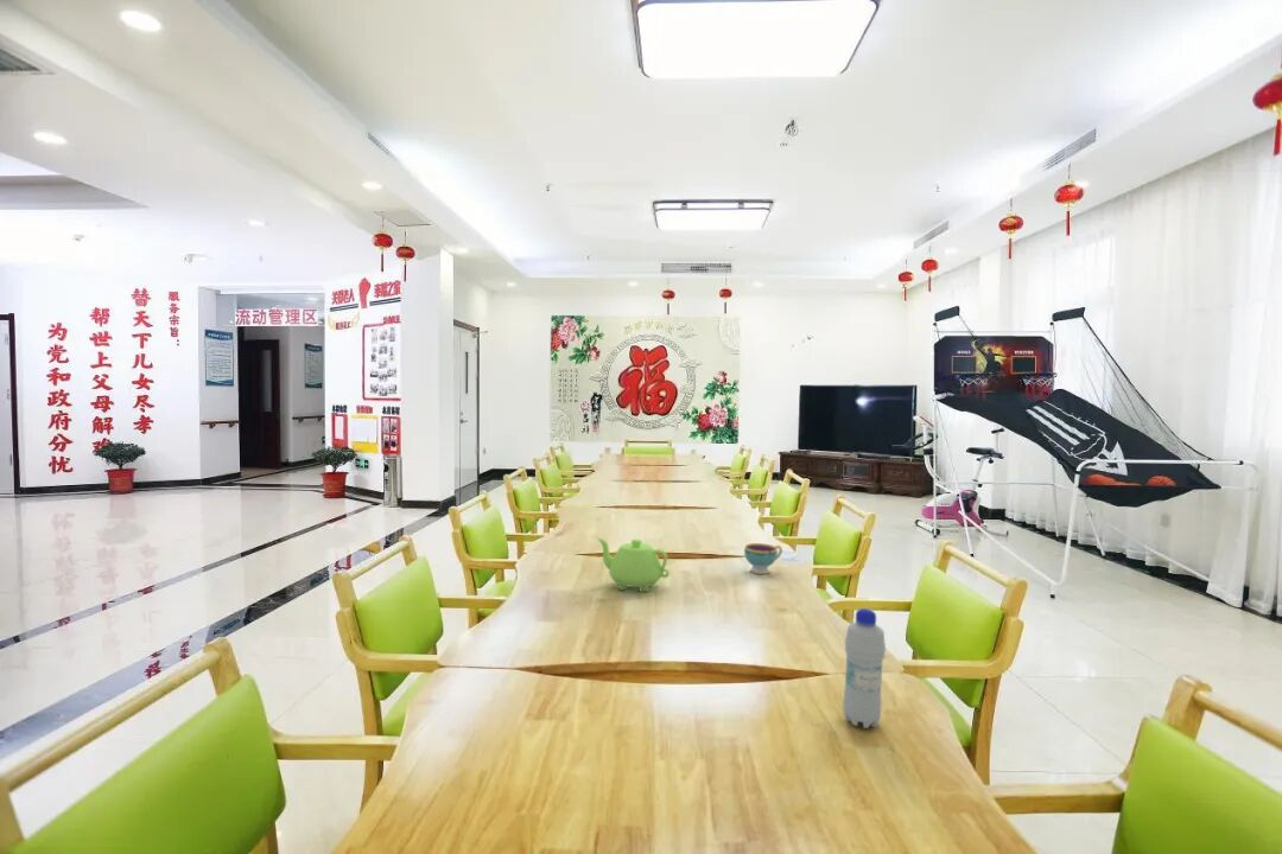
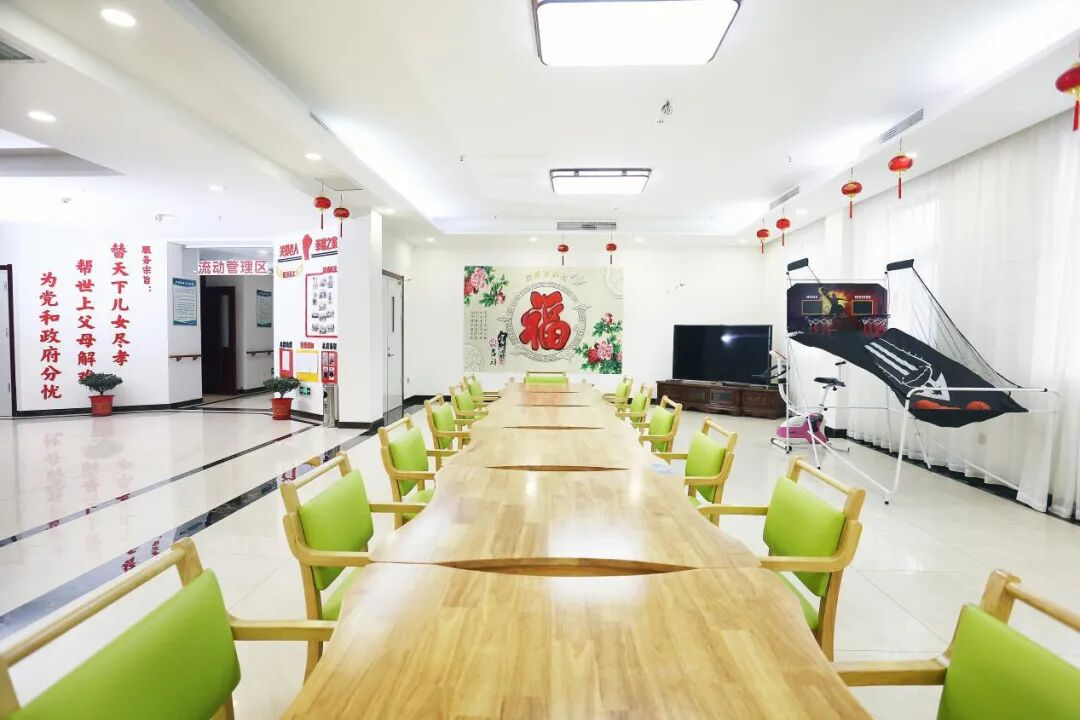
- teacup (762, 559)
- bottle (863, 665)
- teapot (633, 562)
